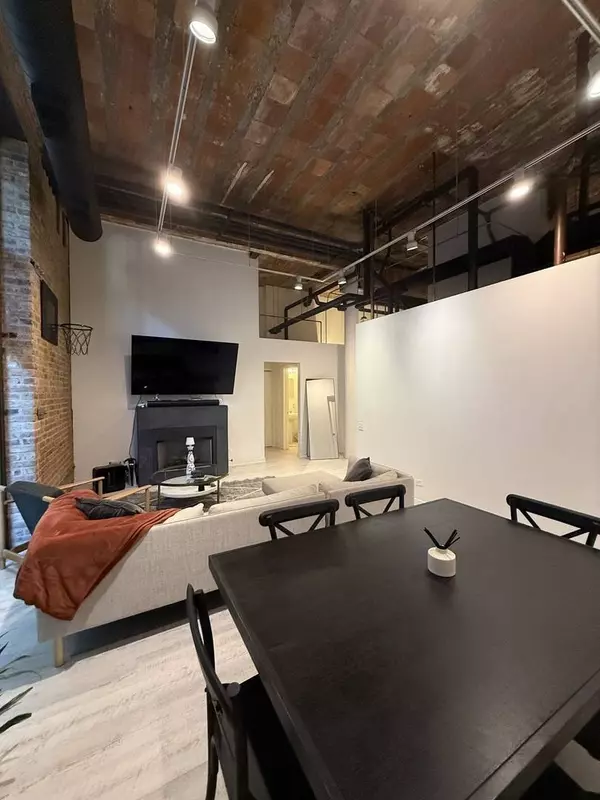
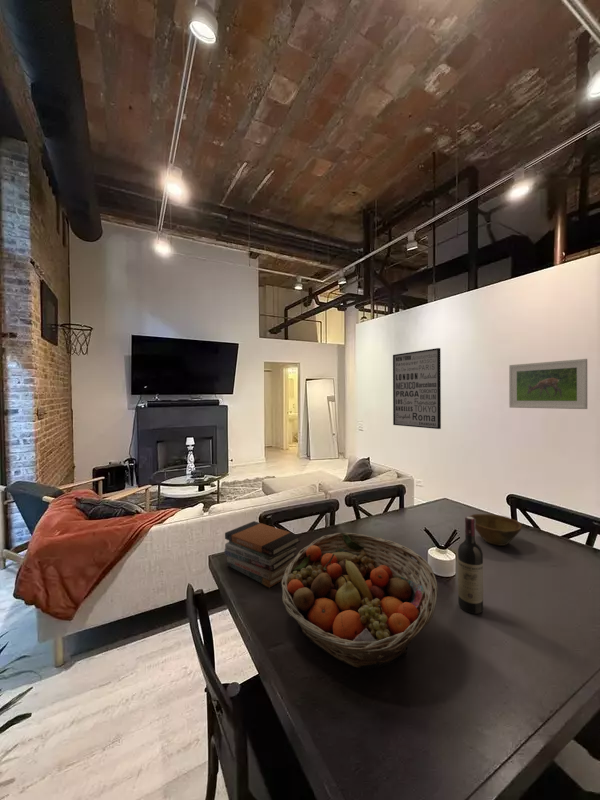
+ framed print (545, 385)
+ fruit basket (354, 591)
+ bowl (494, 531)
+ wall art (415, 389)
+ wine bottle (470, 562)
+ book stack (261, 551)
